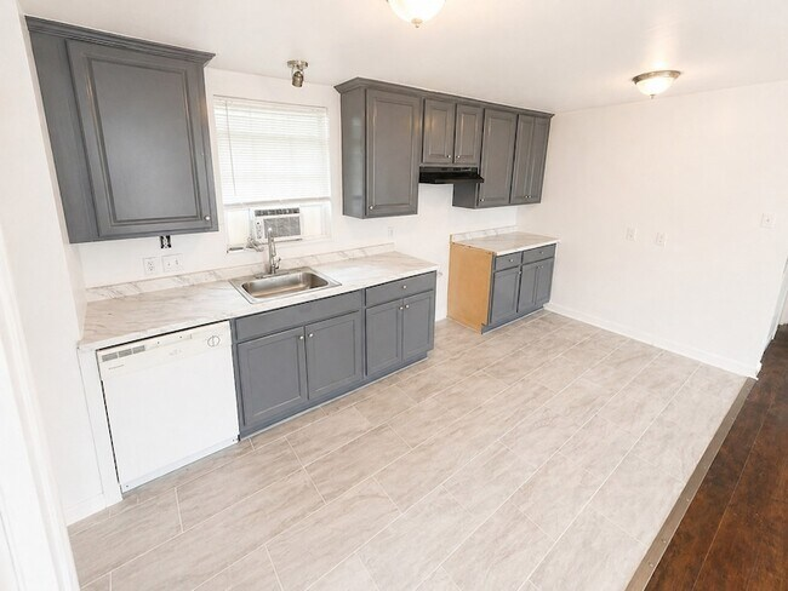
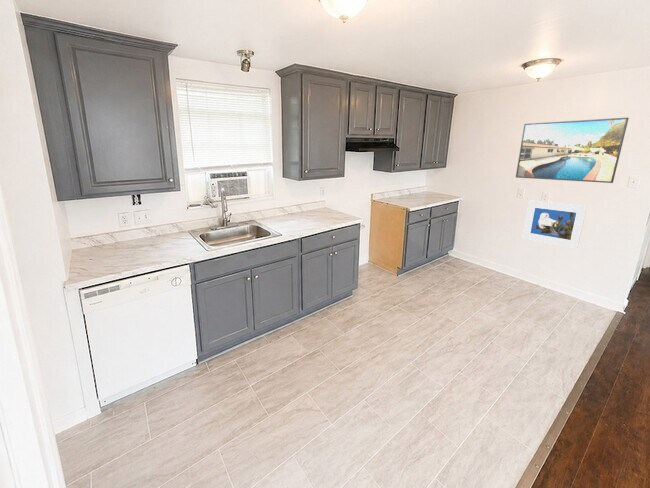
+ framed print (565, 151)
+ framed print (552, 223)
